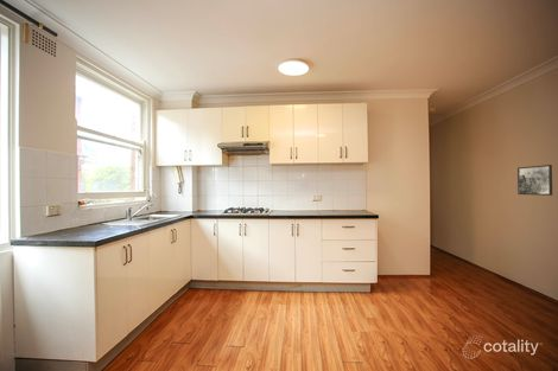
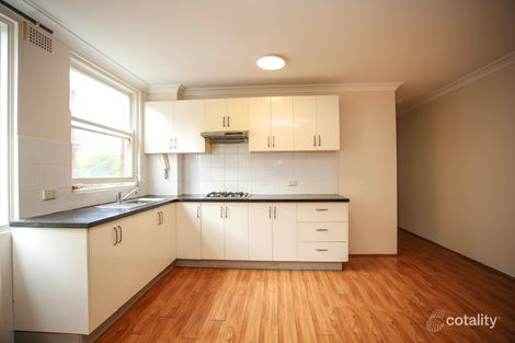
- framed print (533, 180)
